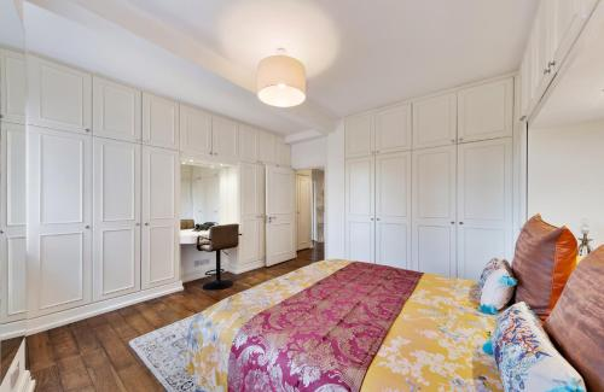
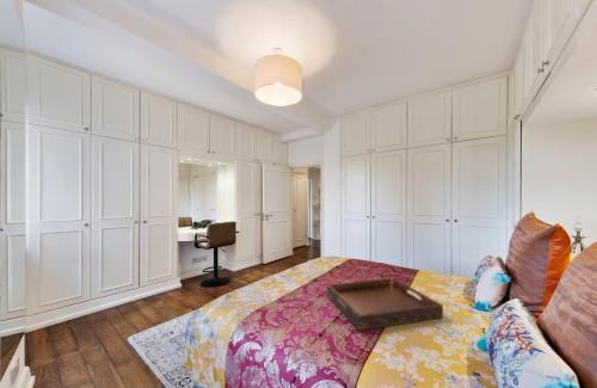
+ serving tray (378, 298)
